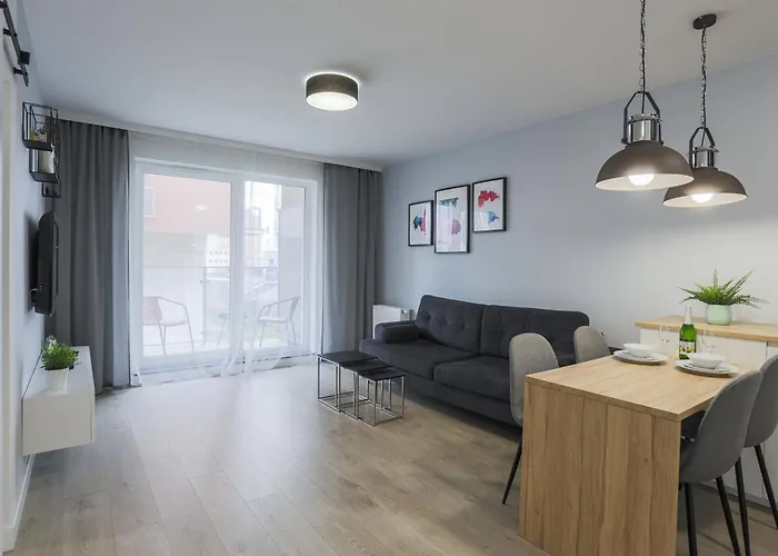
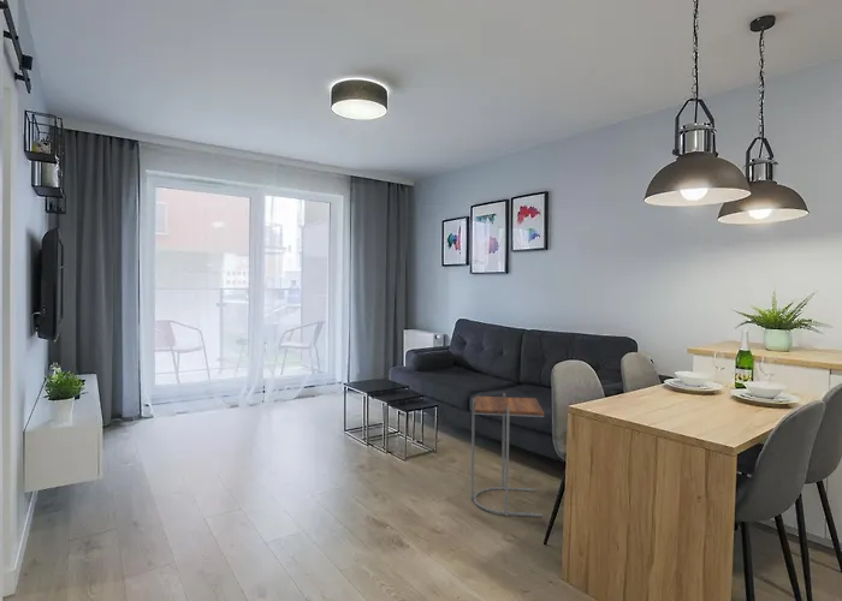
+ side table (504, 450)
